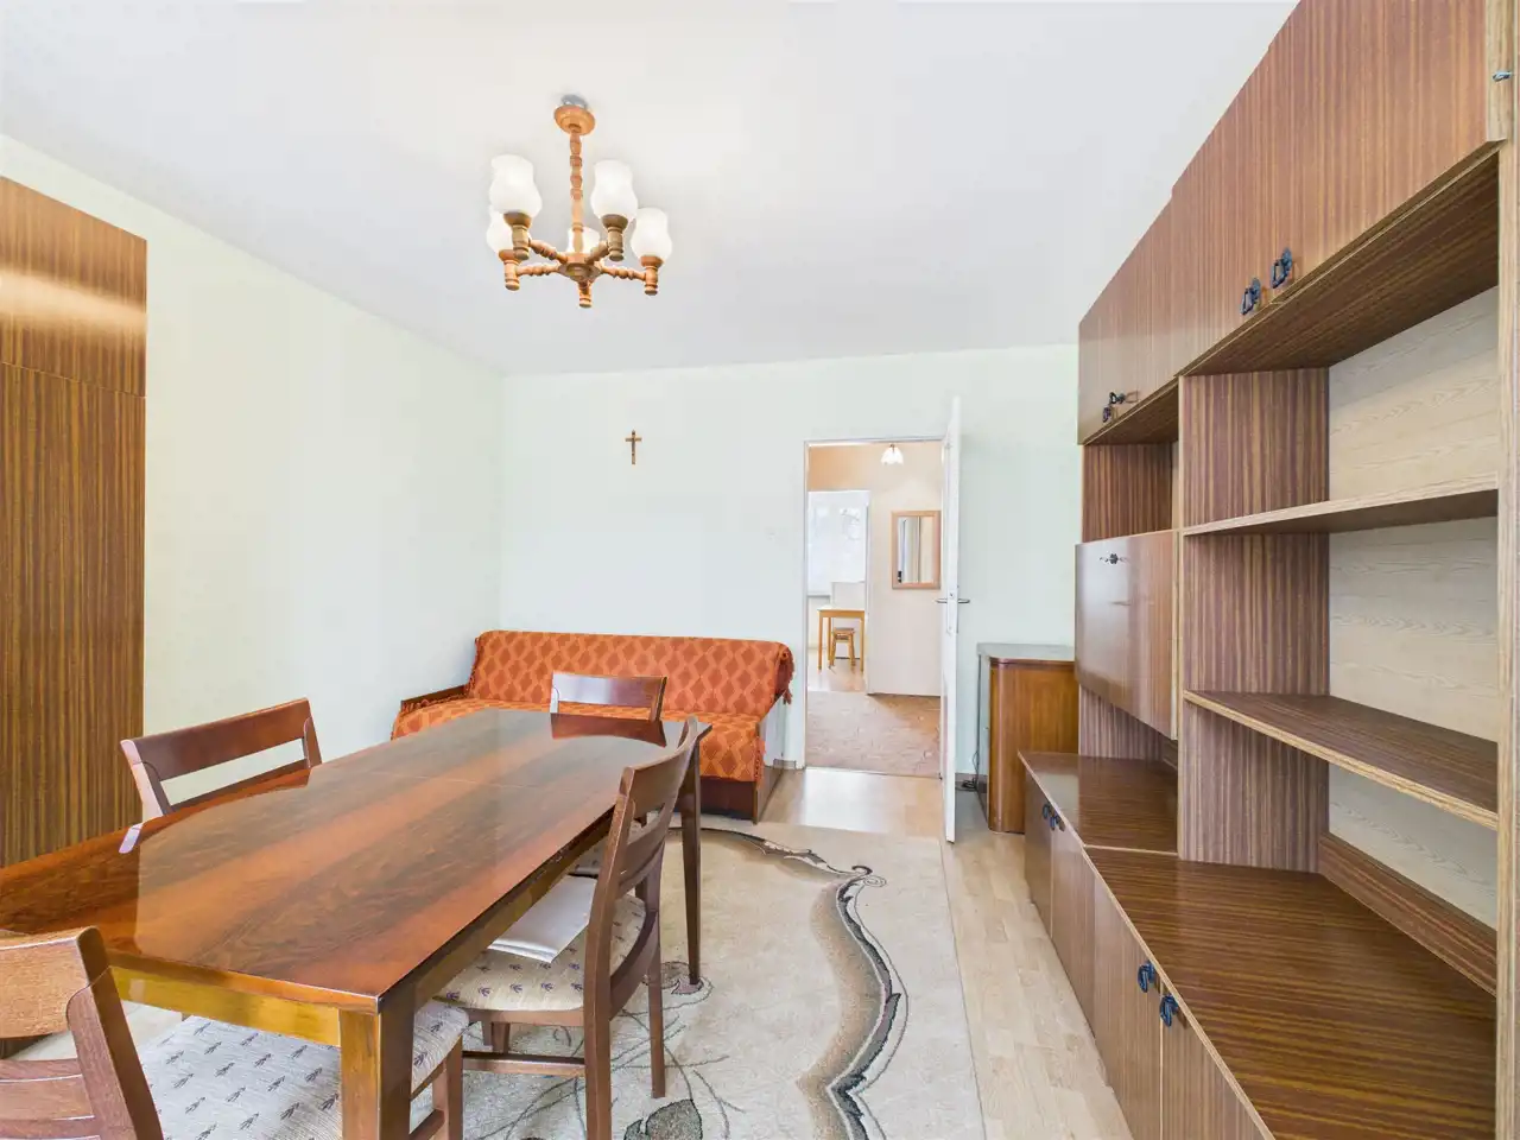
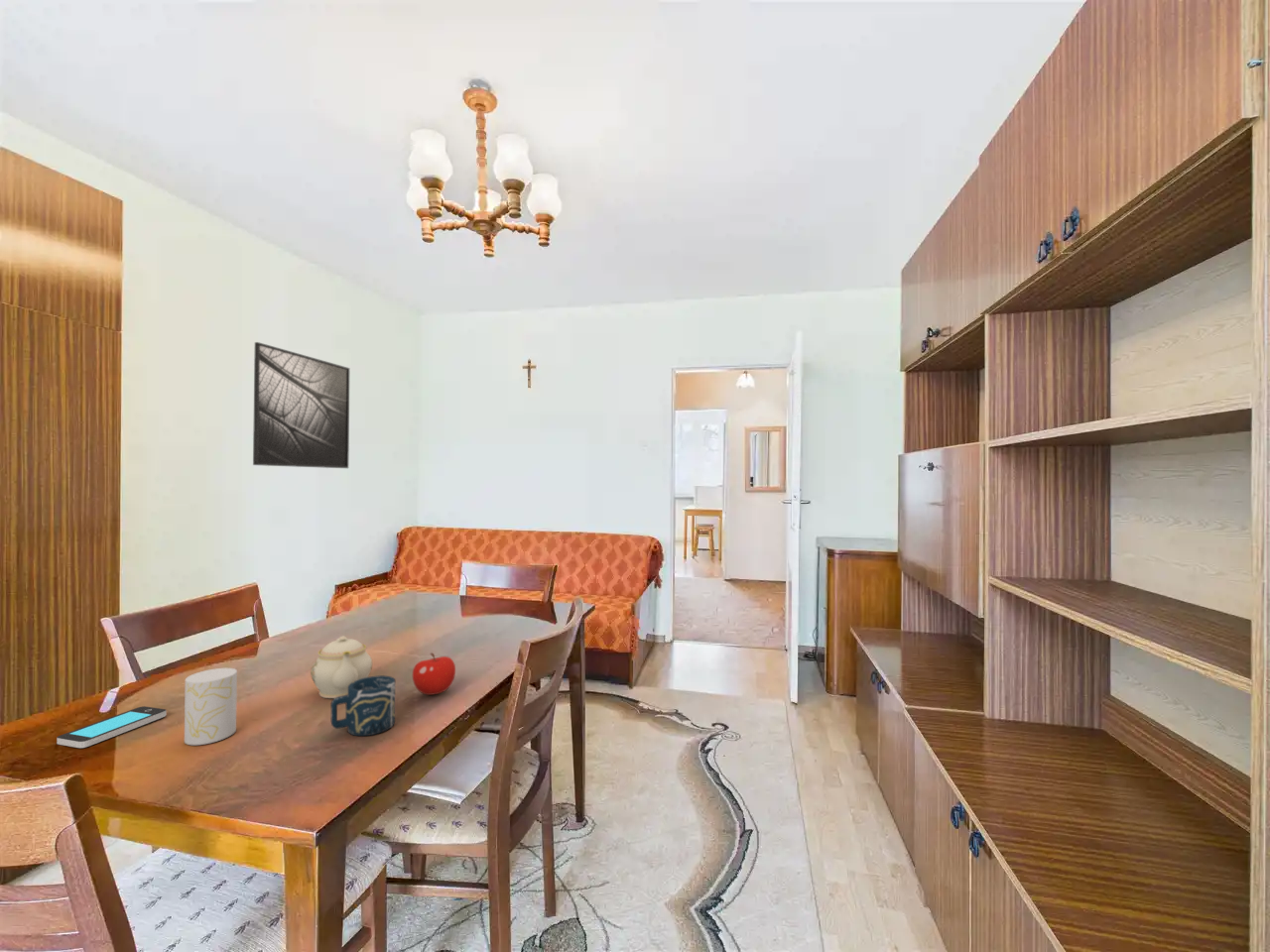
+ cup (363, 706)
+ fruit (434, 672)
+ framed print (306, 412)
+ teapot (341, 662)
+ smartphone (114, 725)
+ cup (210, 704)
